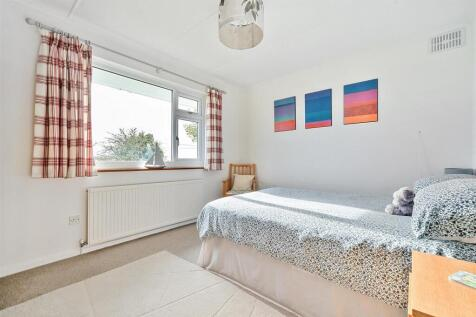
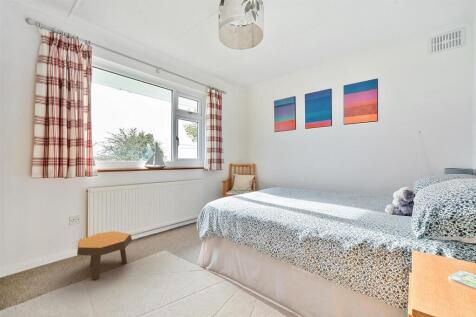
+ footstool (104, 252)
